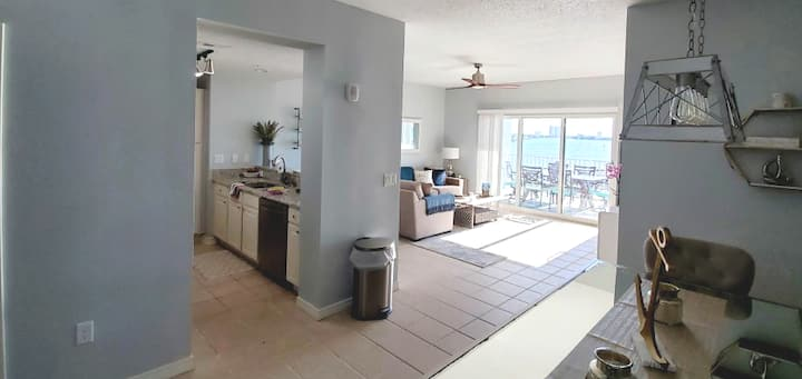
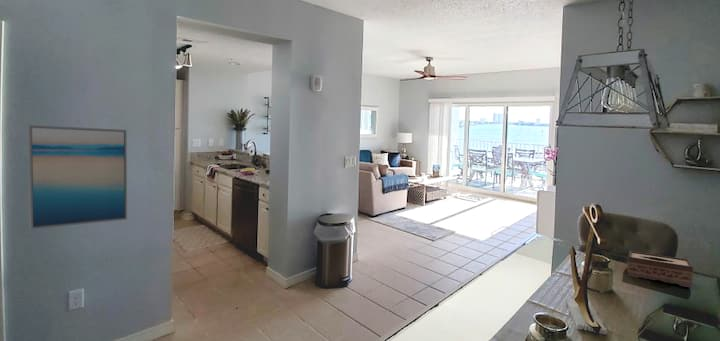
+ tissue box (658, 268)
+ wall art (81, 175)
